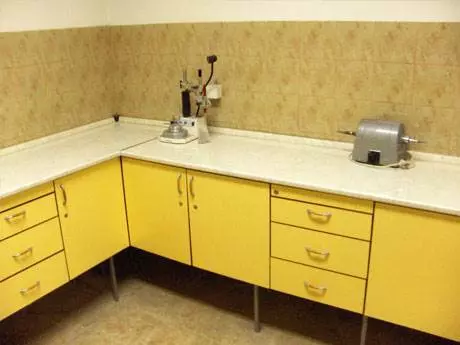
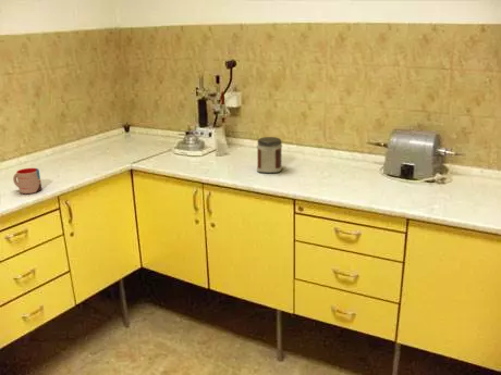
+ jar (269, 154)
+ mug (26, 180)
